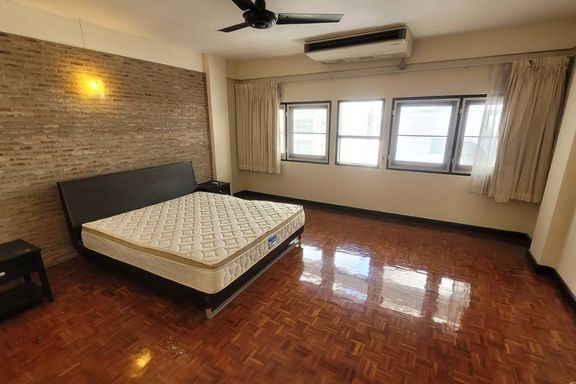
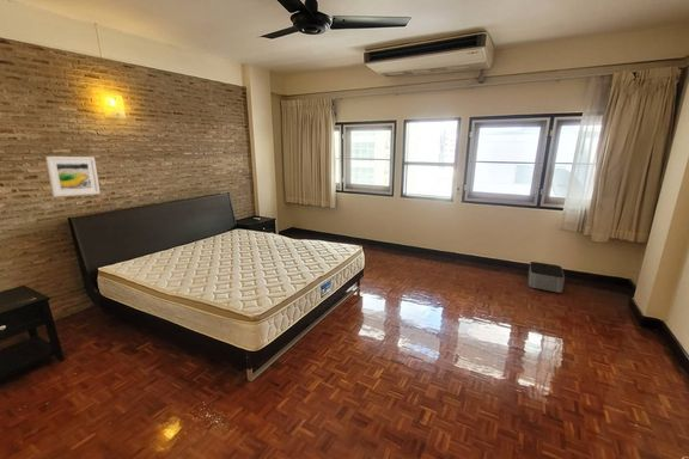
+ storage bin (544, 275)
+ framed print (74, 176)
